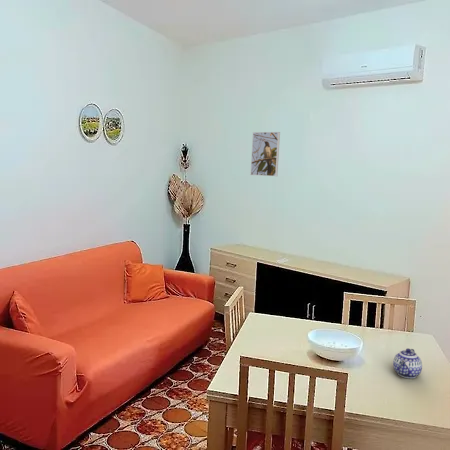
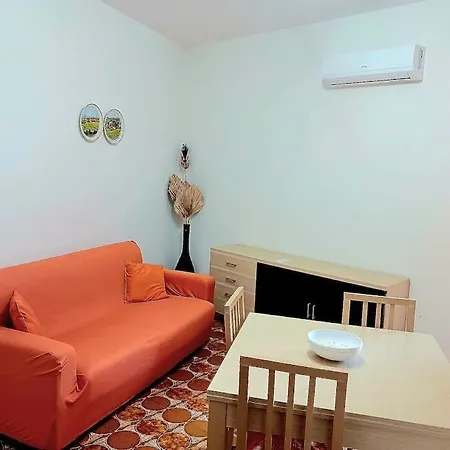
- teapot (407, 361)
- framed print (264, 154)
